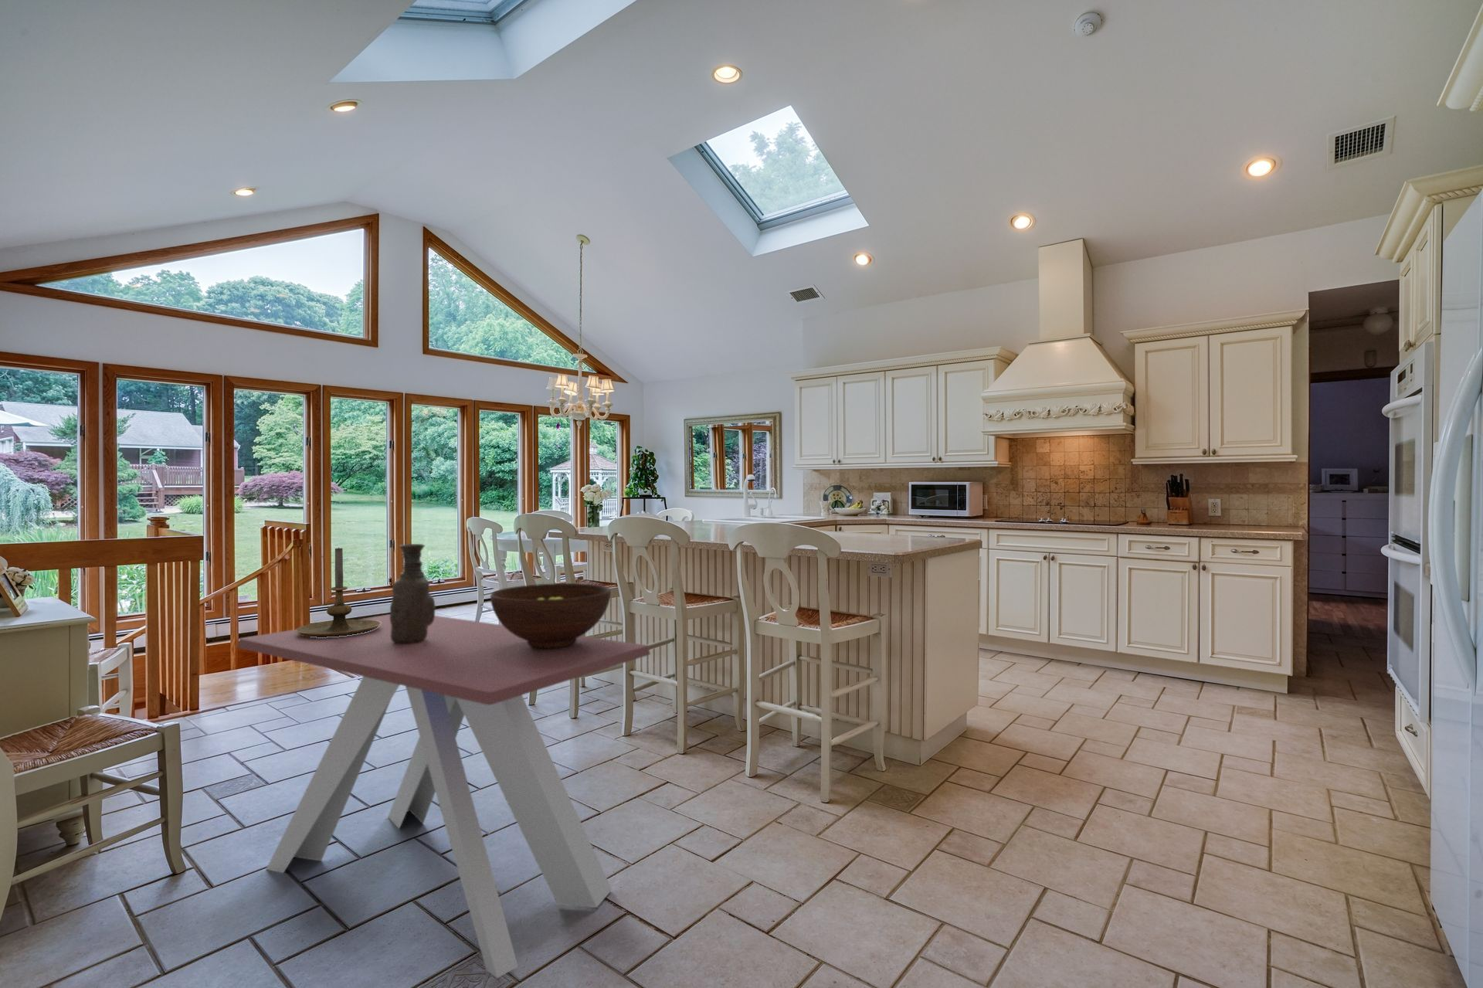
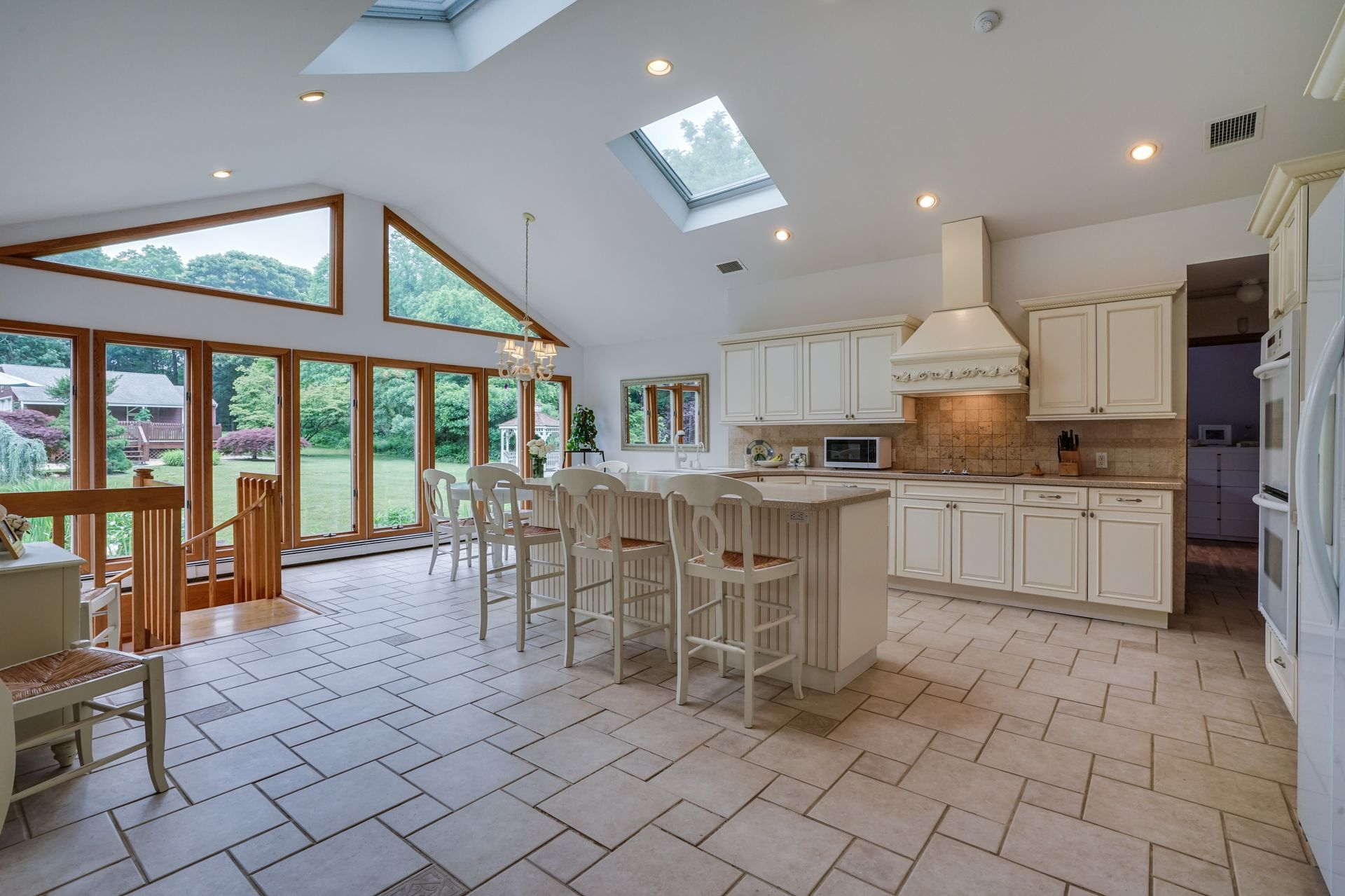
- candle holder (340, 589)
- dining table (439, 760)
- vase (411, 592)
- fruit bowl (551, 618)
